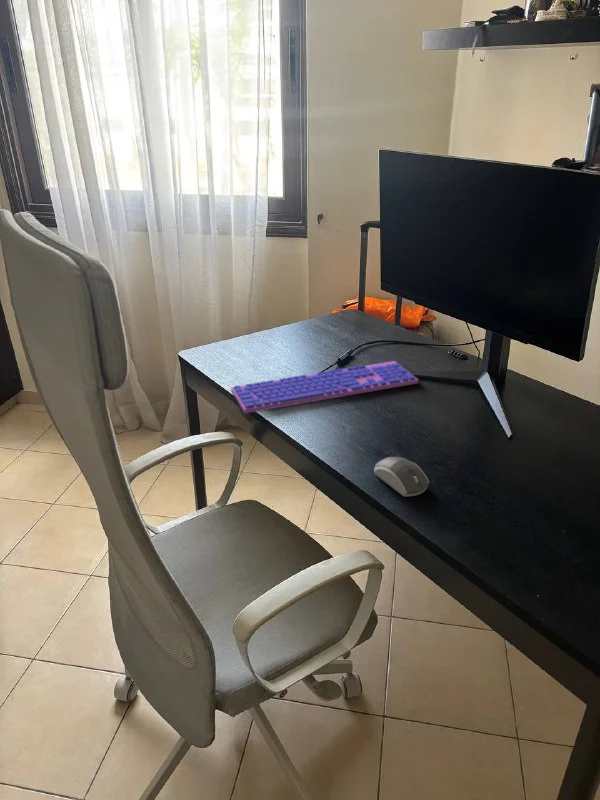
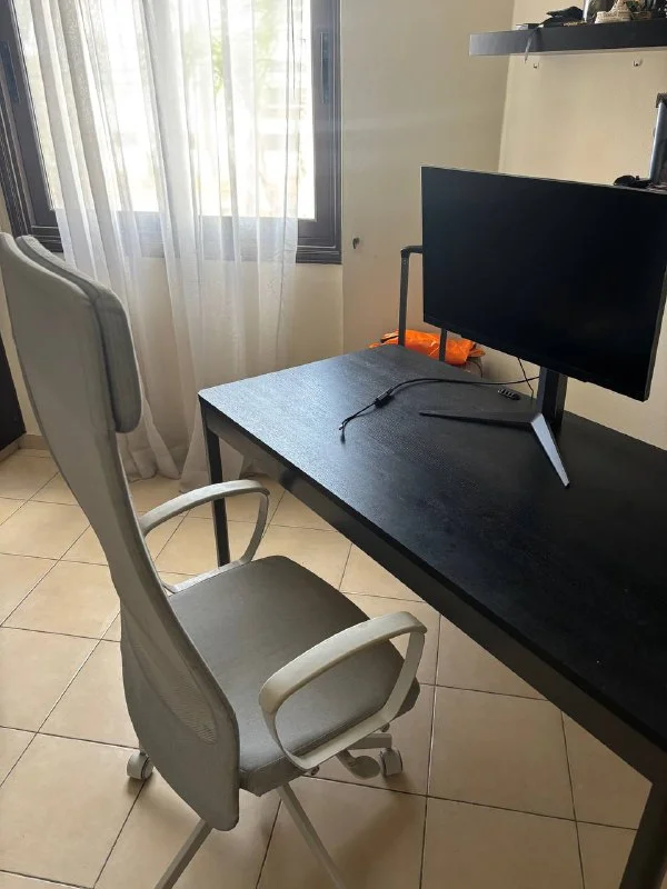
- computer mouse (400, 470)
- computer keyboard (325, 384)
